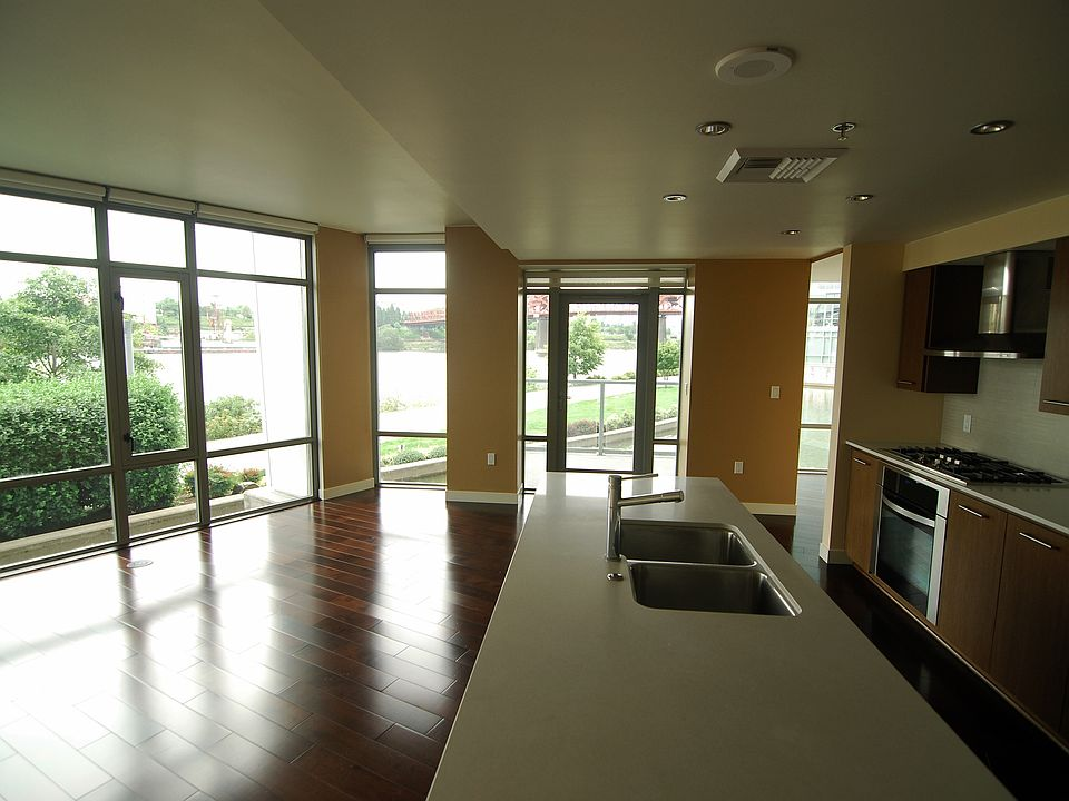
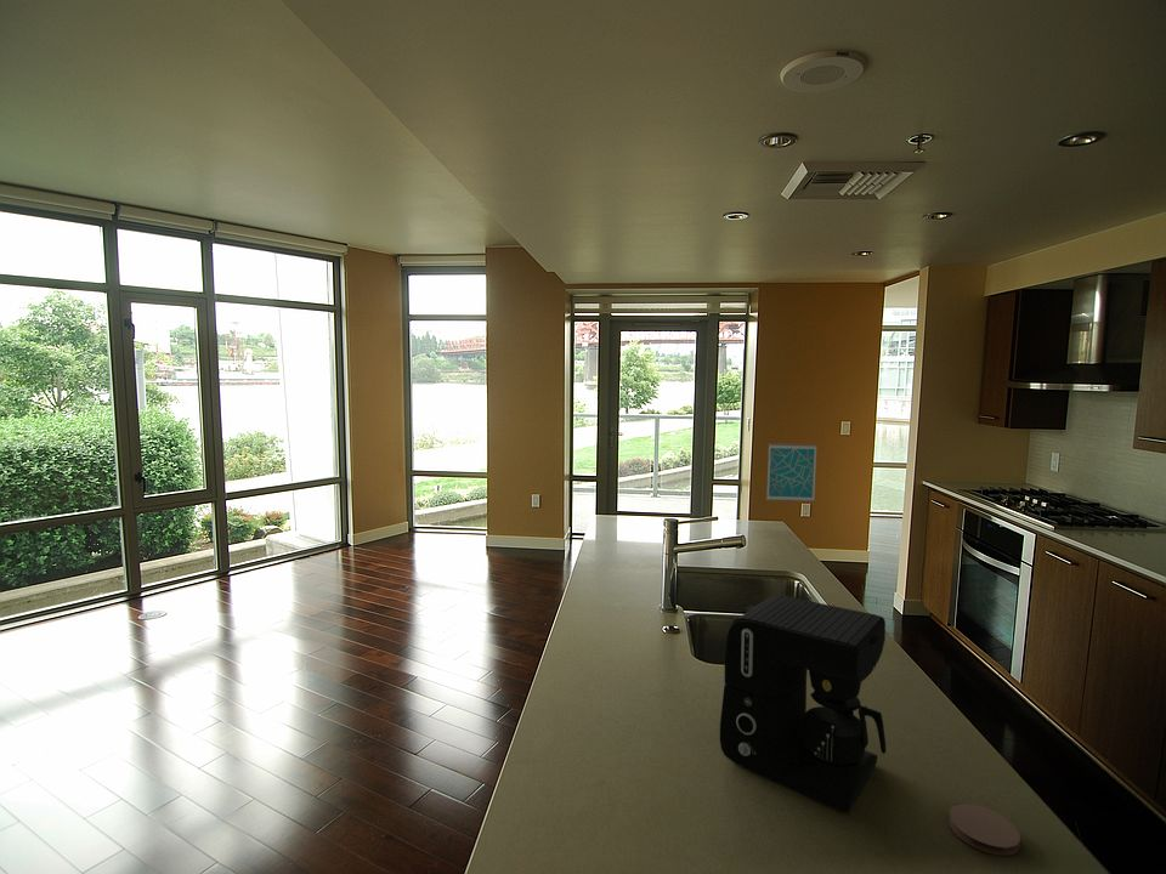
+ wall art (791, 472)
+ coffee maker (805, 691)
+ coaster (983, 828)
